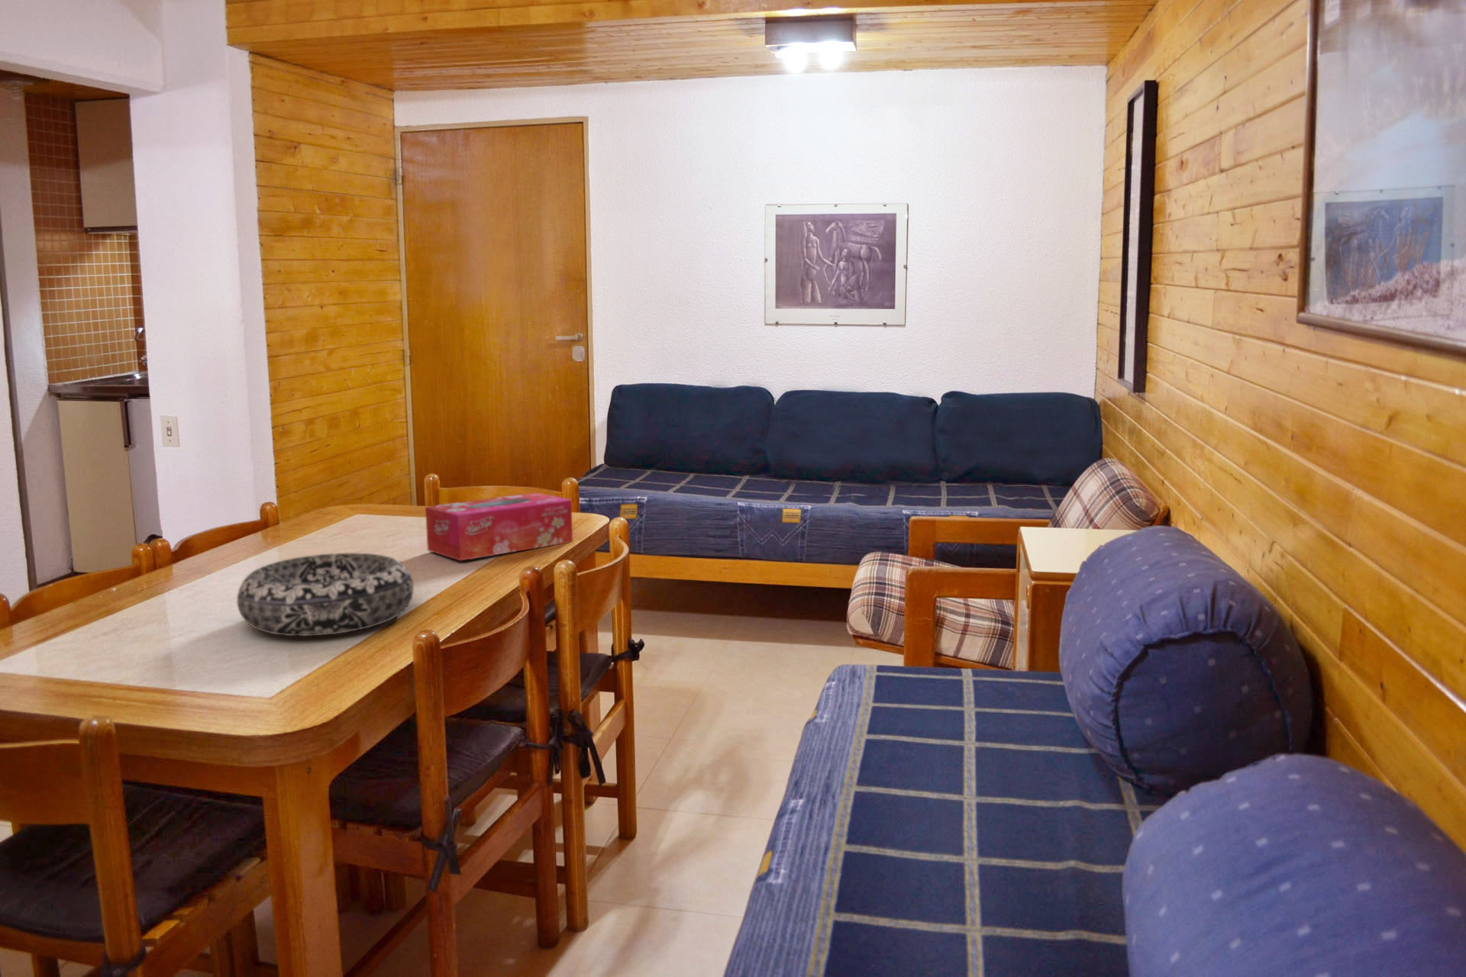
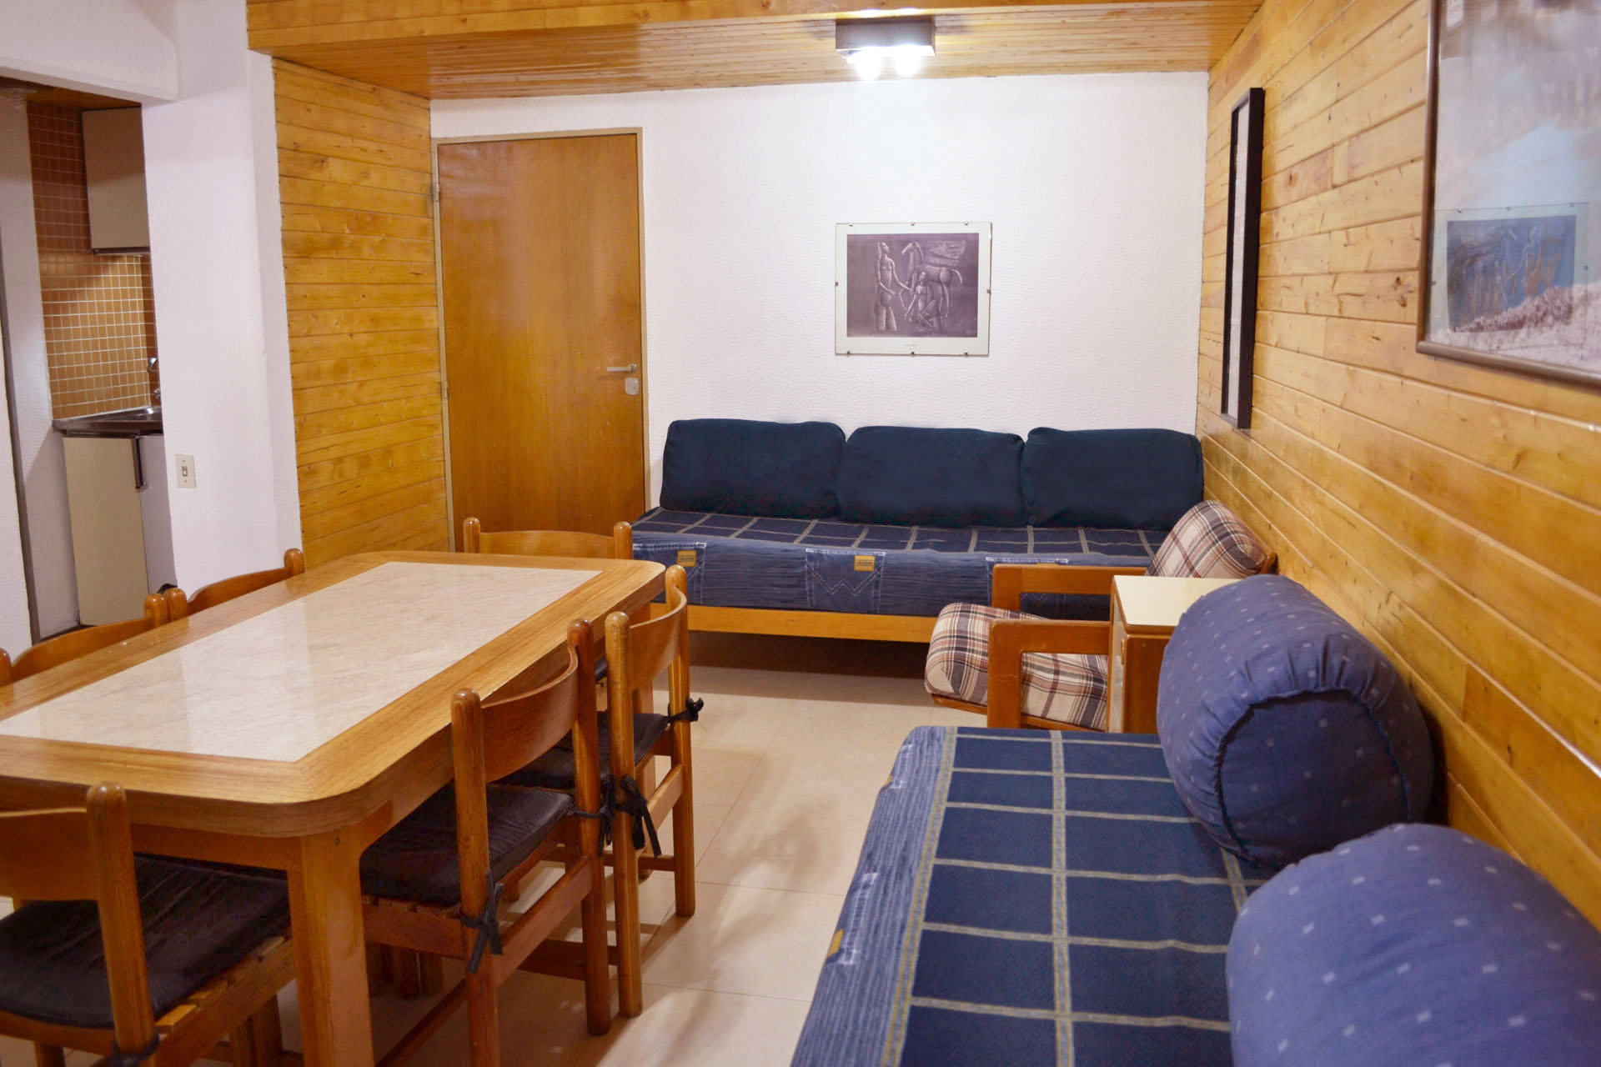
- decorative bowl (327, 593)
- tissue box (500, 524)
